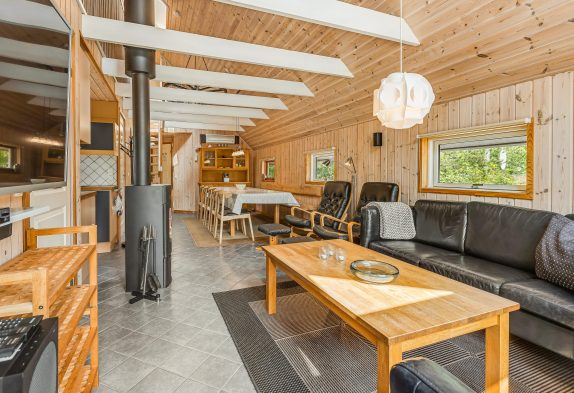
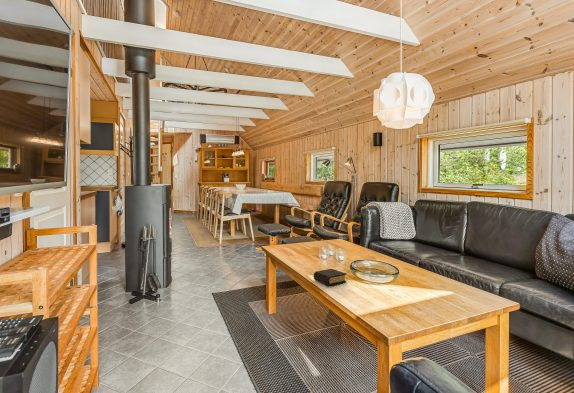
+ book (329, 277)
